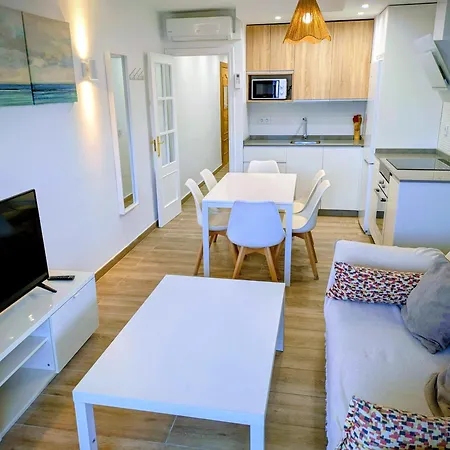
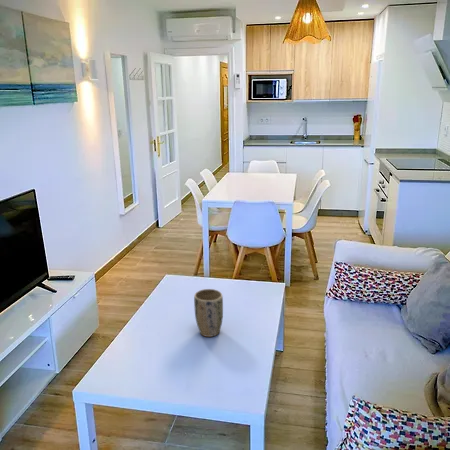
+ plant pot (208, 313)
